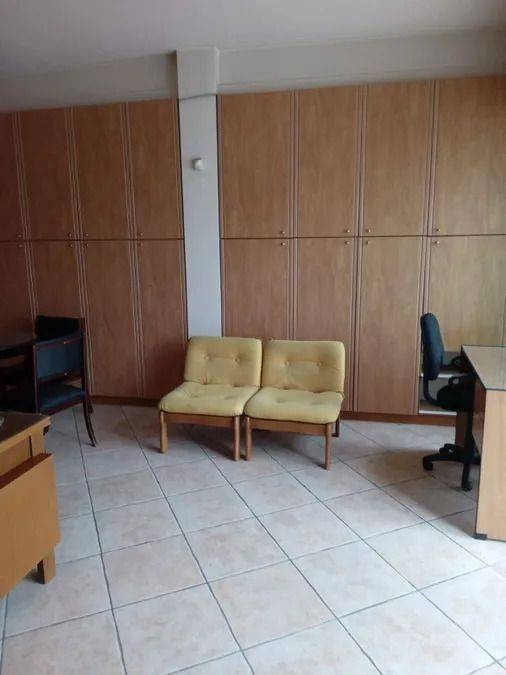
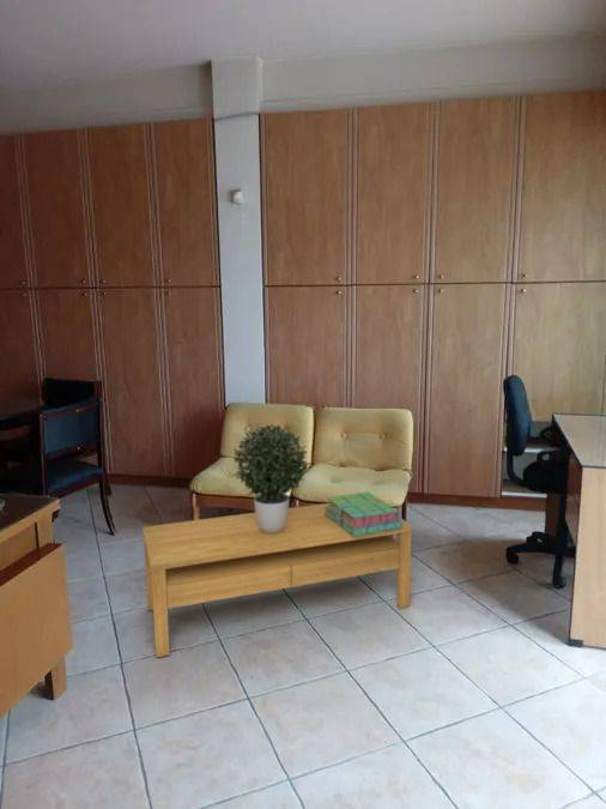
+ coffee table (277, 567)
+ potted plant (269, 478)
+ stack of books (362, 512)
